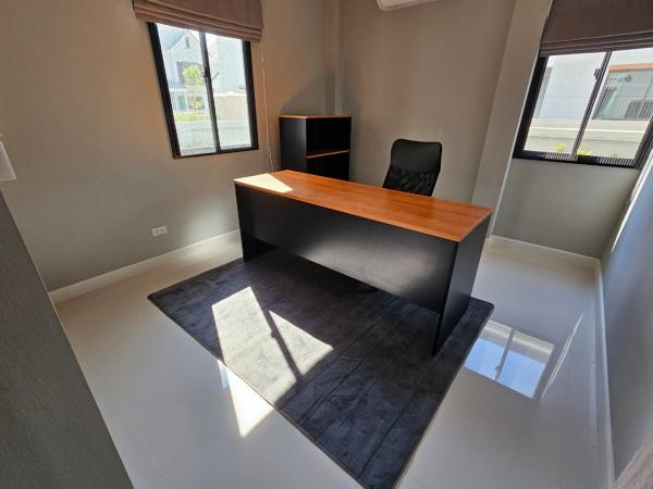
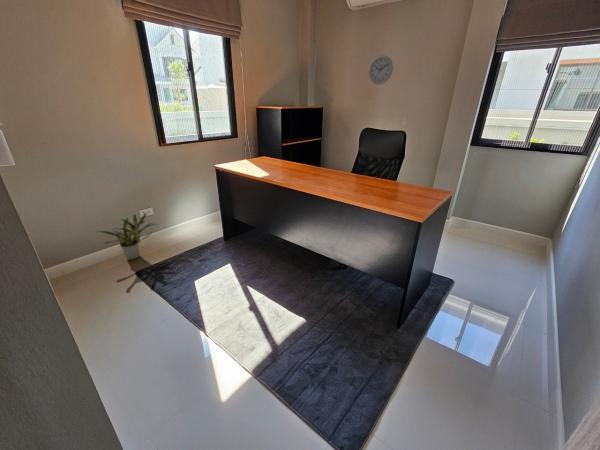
+ wall clock (380, 70)
+ potted plant (133, 237)
